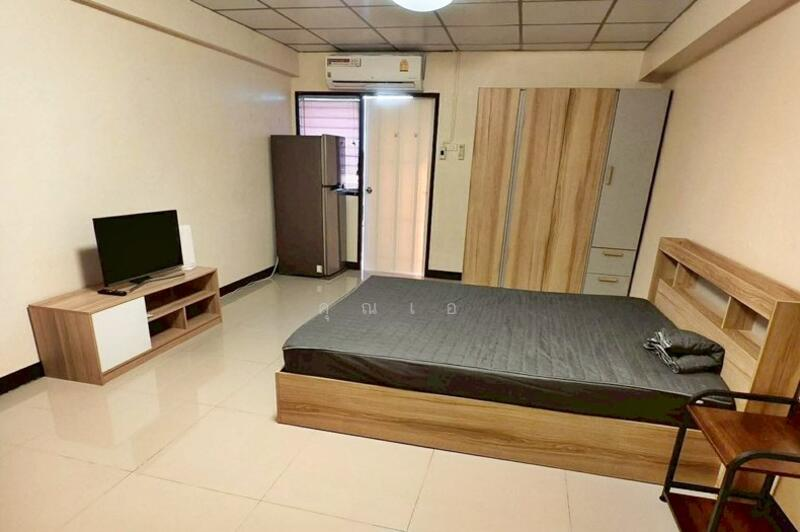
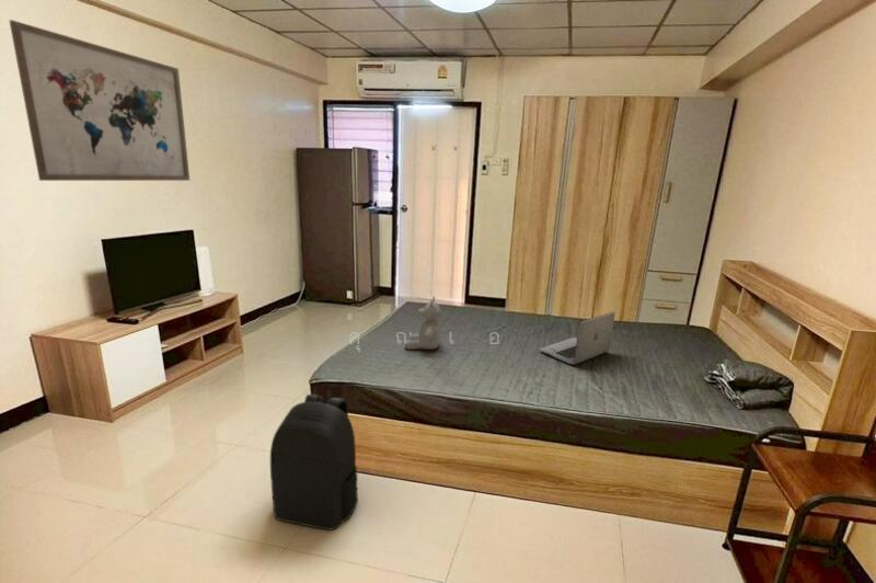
+ backpack (318, 450)
+ teddy bear (424, 322)
+ wall art (118, 116)
+ laptop (578, 331)
